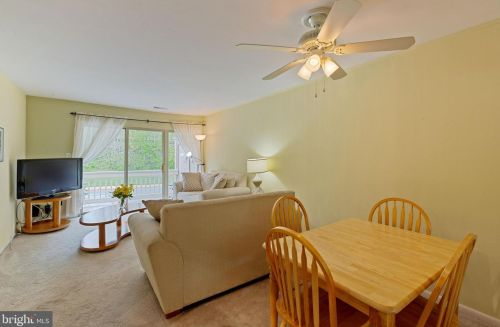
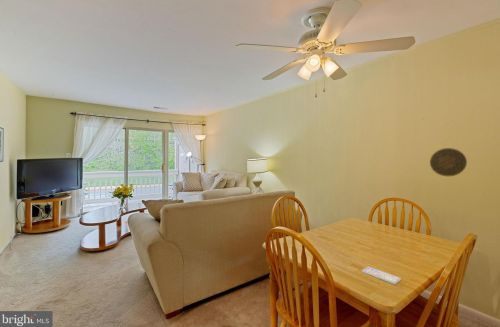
+ smartphone (380, 274)
+ decorative plate (447, 162)
